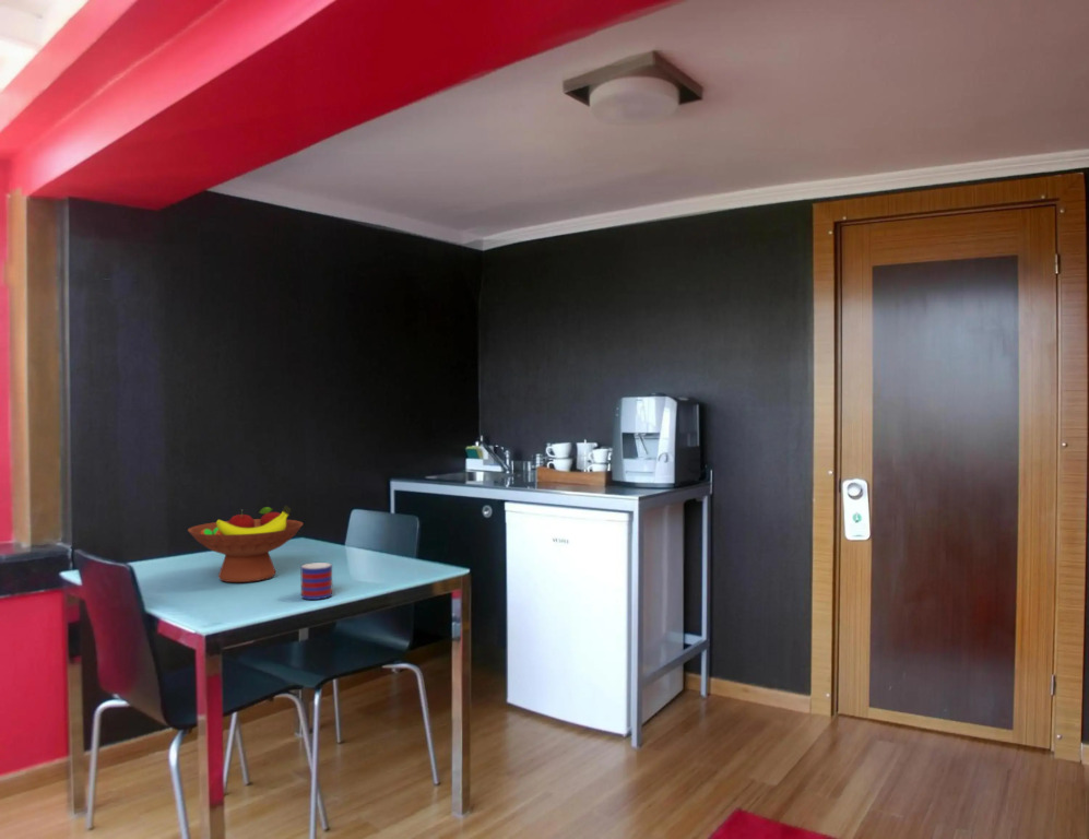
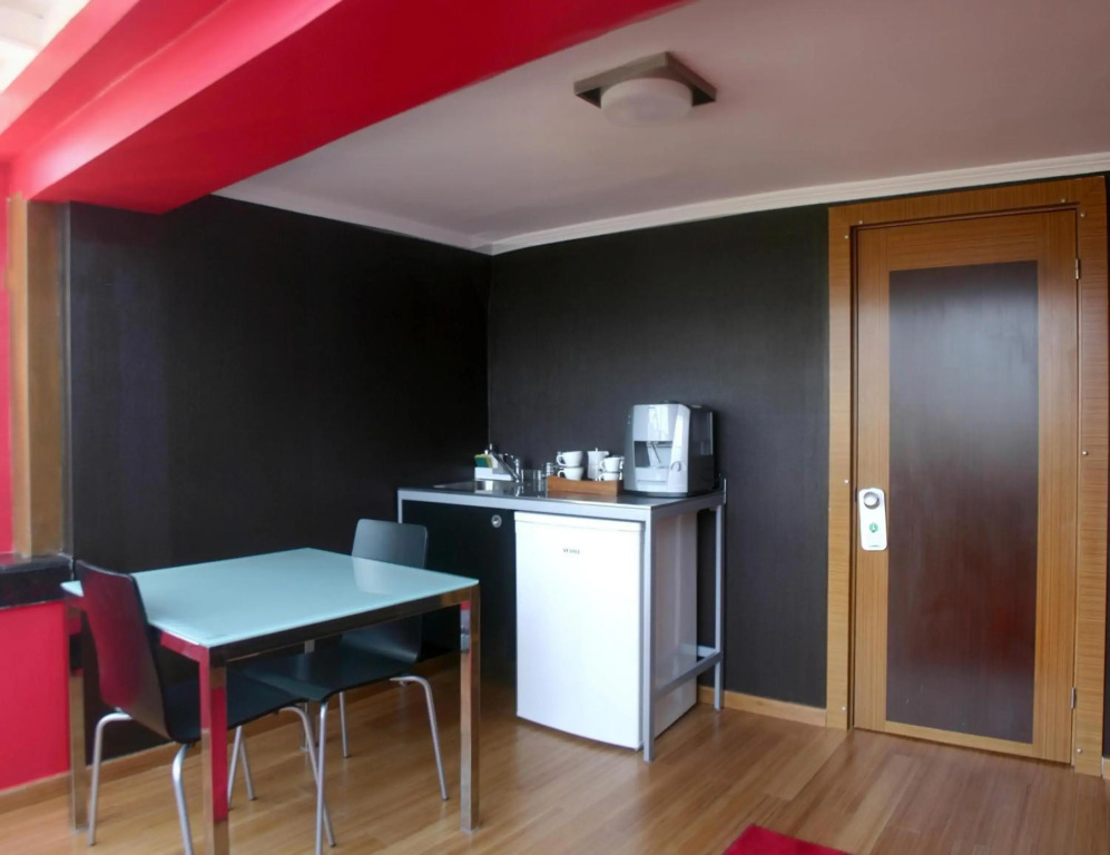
- mug (316, 579)
- fruit bowl (247, 542)
